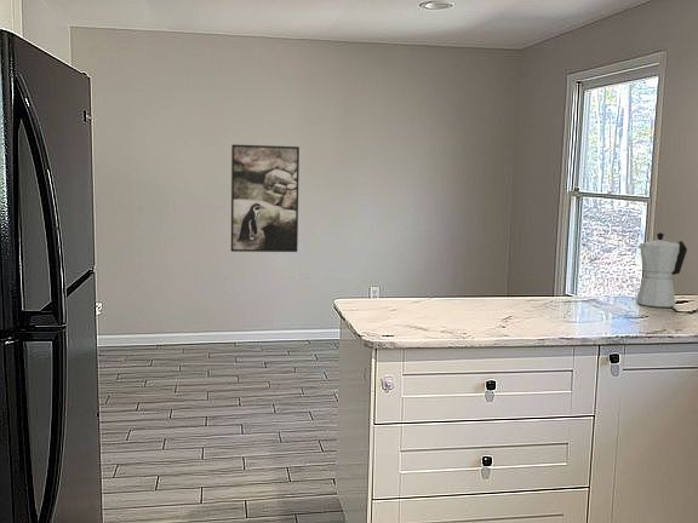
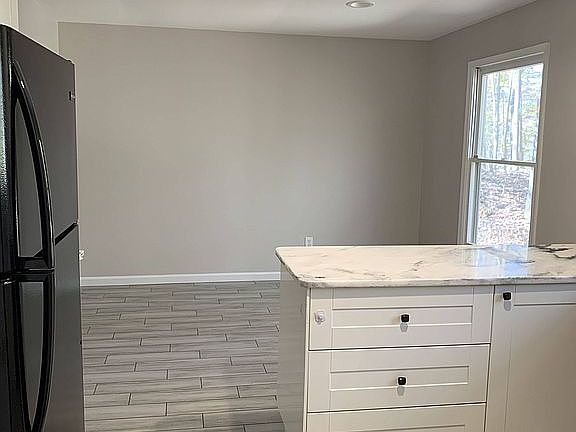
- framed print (264, 199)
- moka pot (660, 268)
